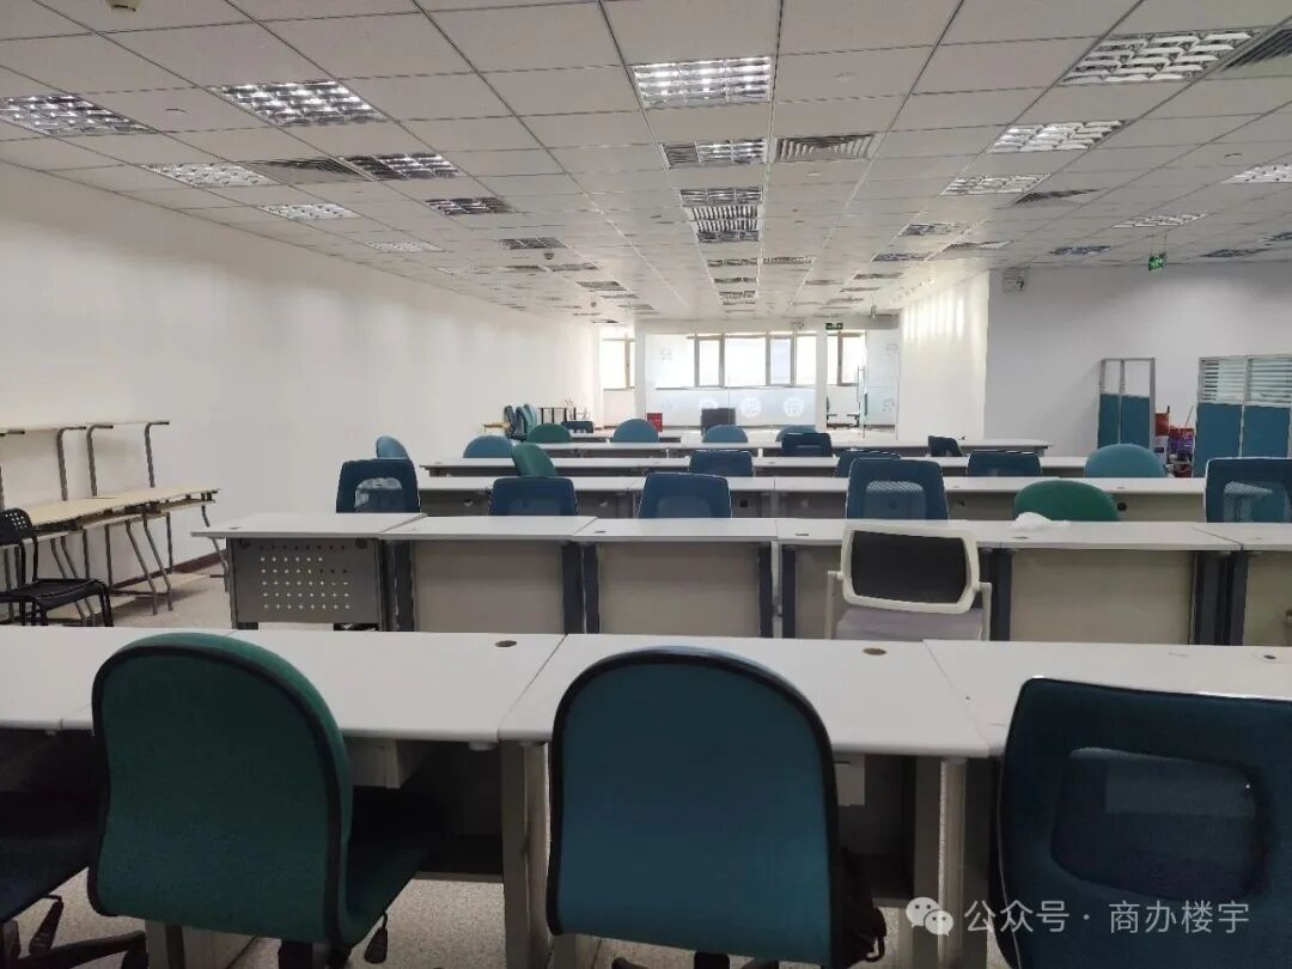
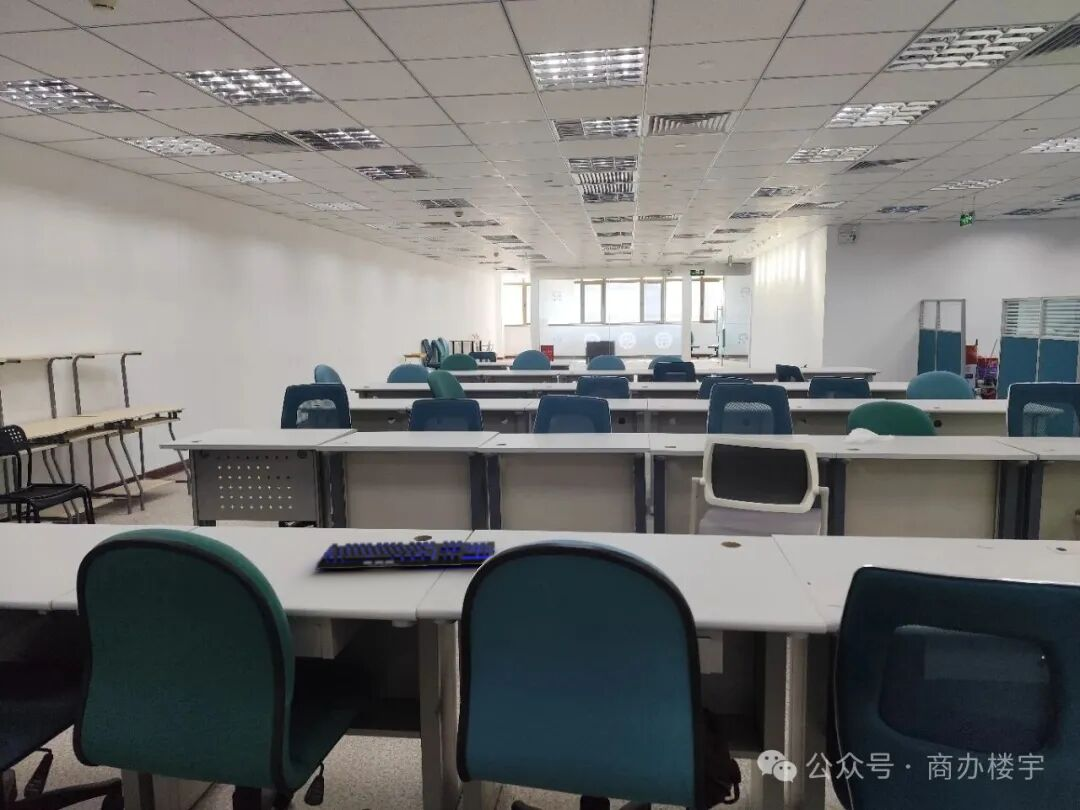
+ keyboard (409, 554)
